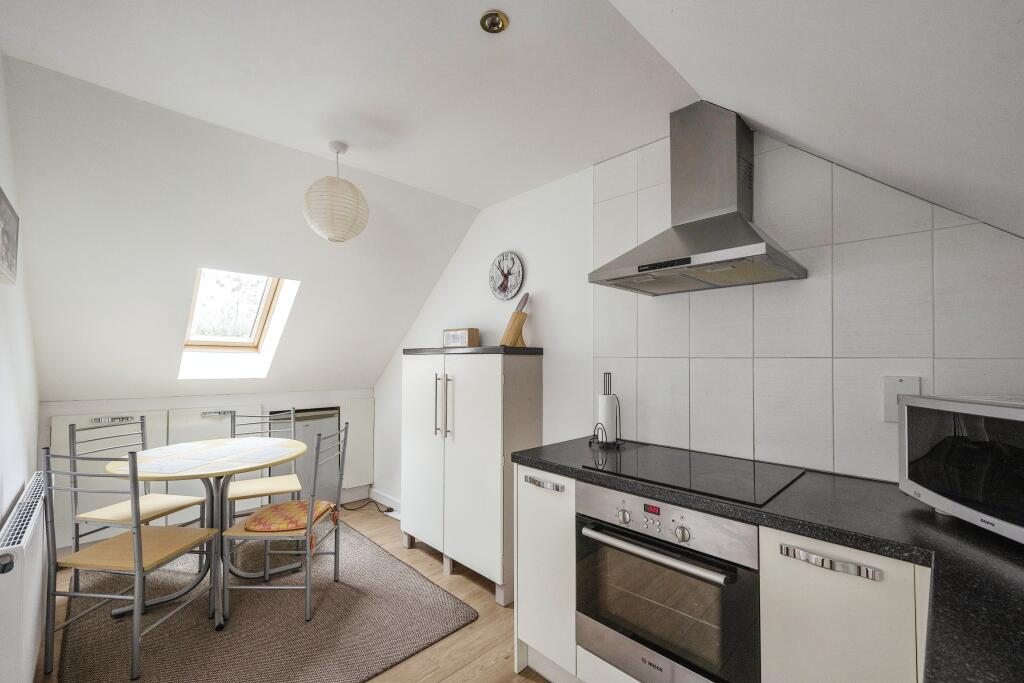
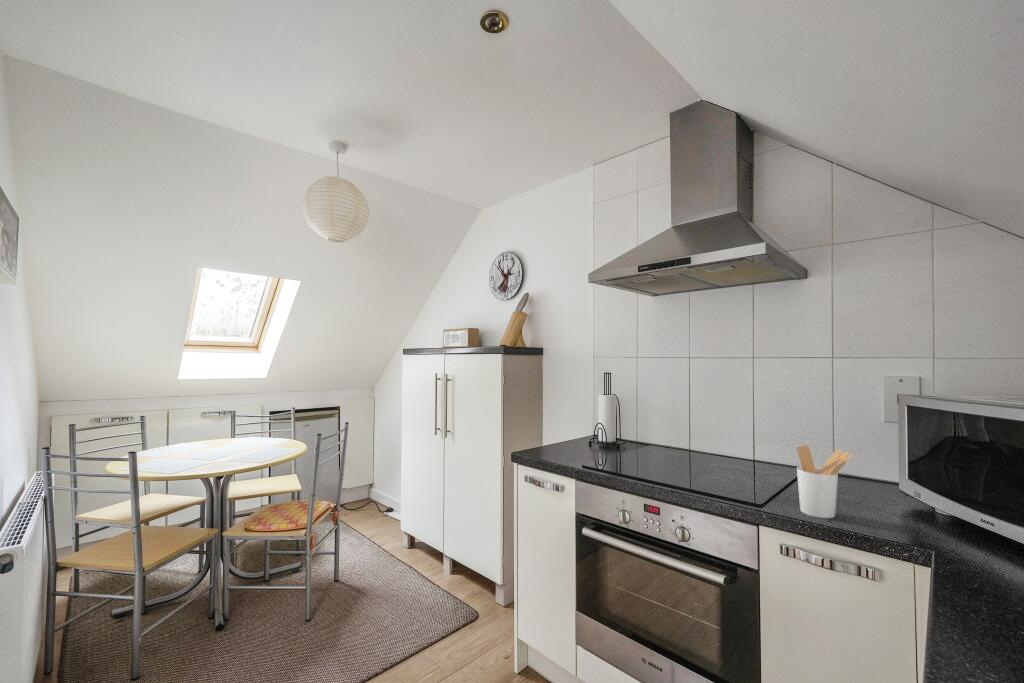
+ utensil holder (825, 480)
